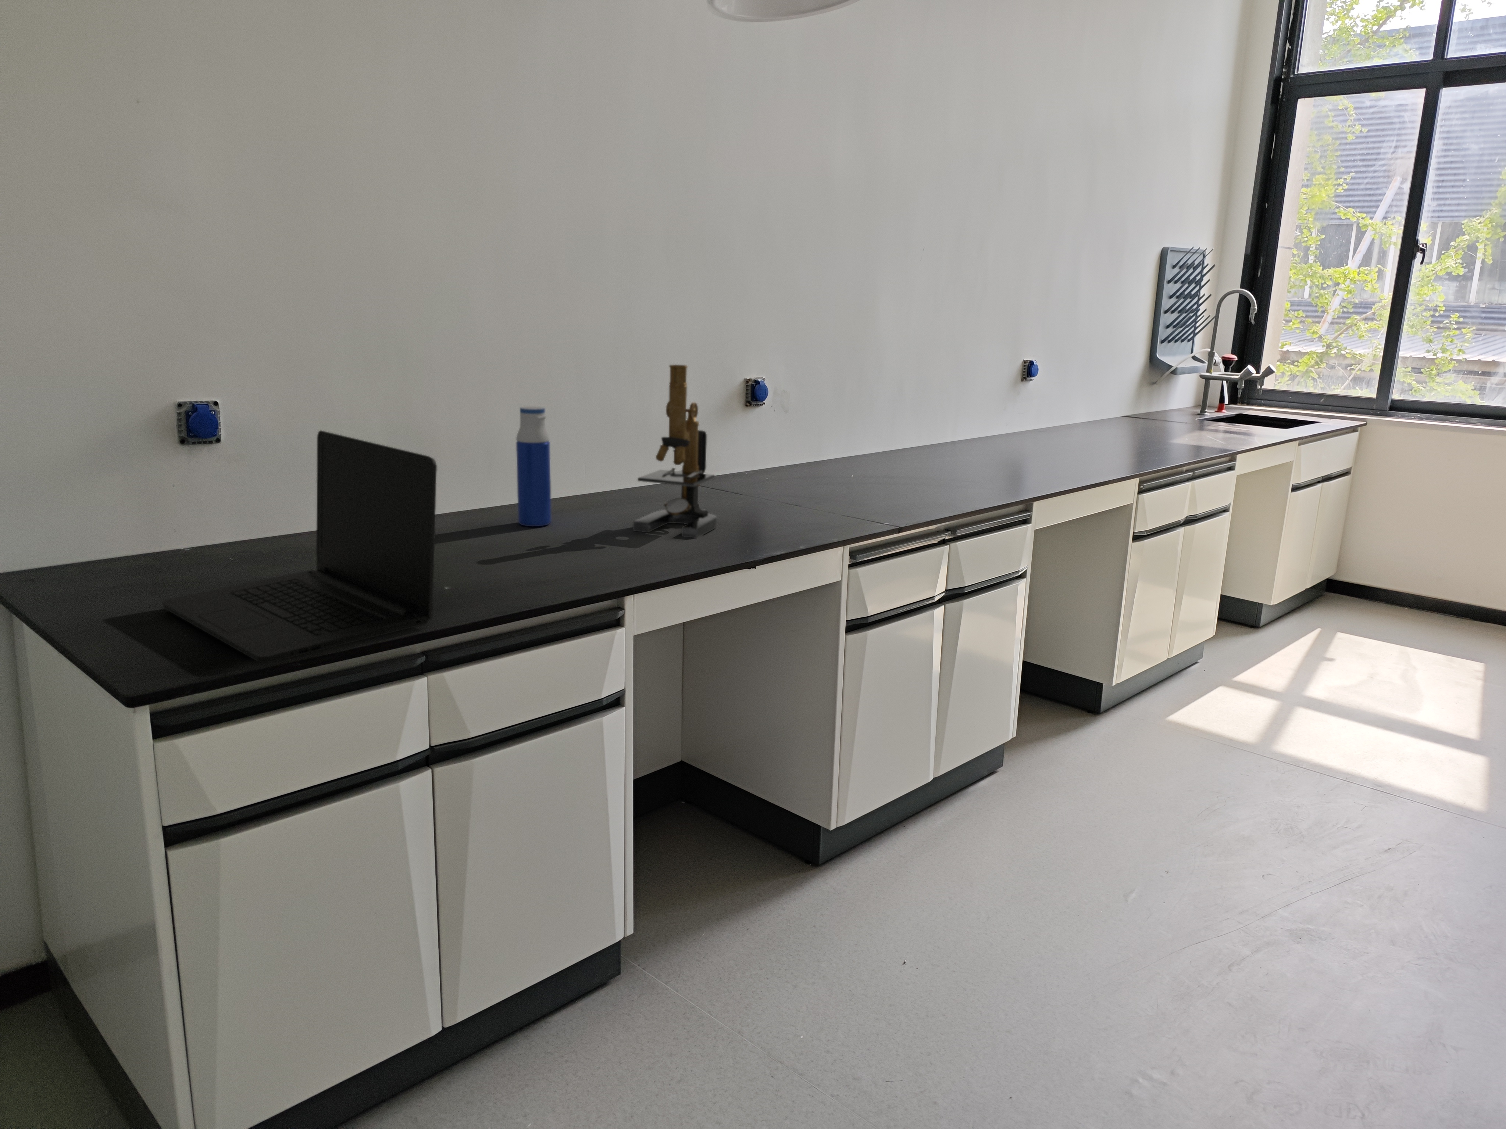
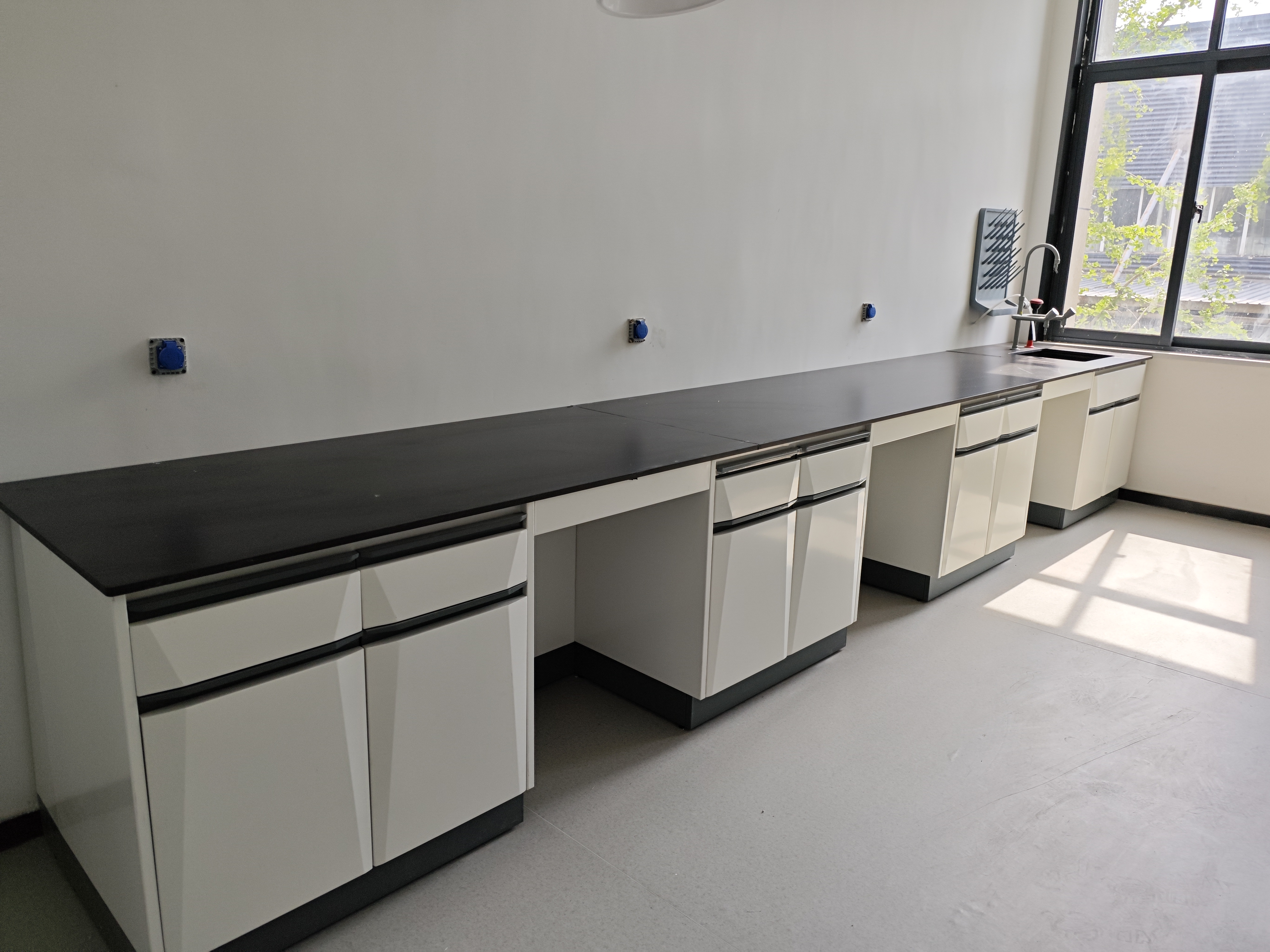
- water bottle (534, 466)
- laptop (317, 536)
- microscope (687, 447)
